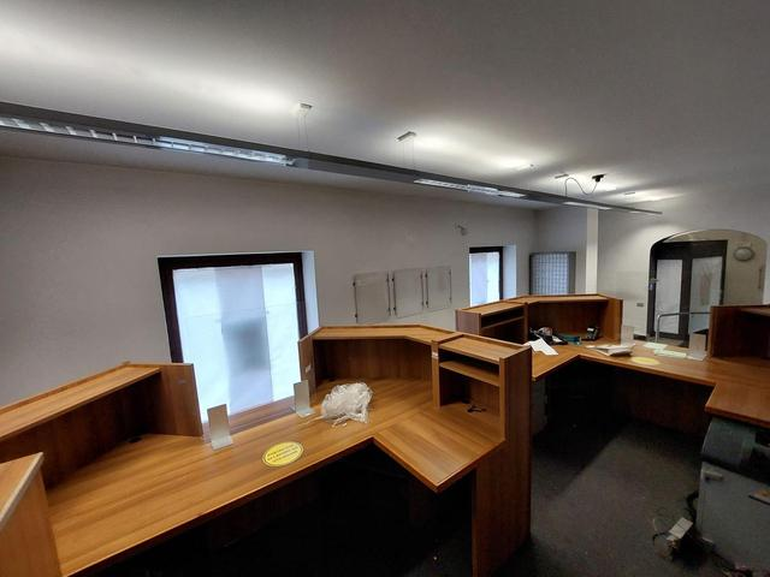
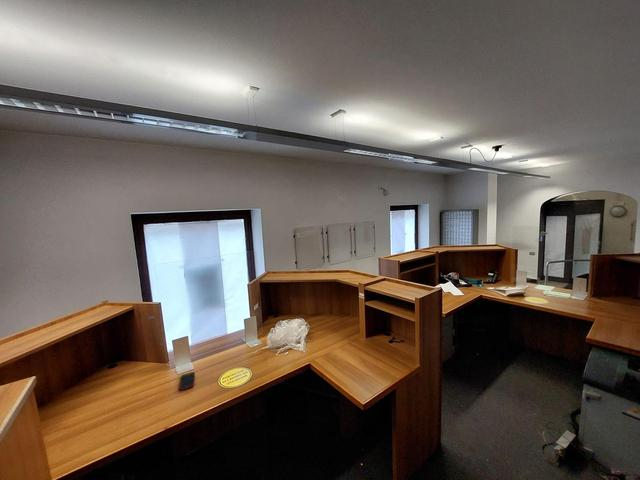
+ cell phone (187, 380)
